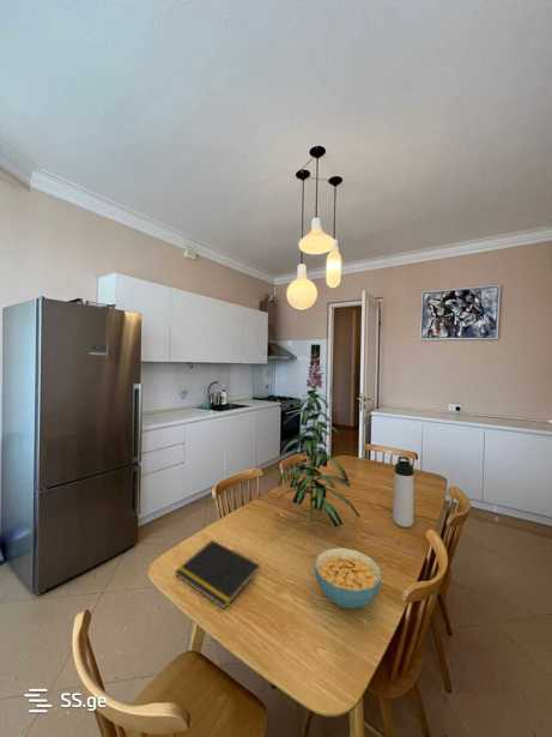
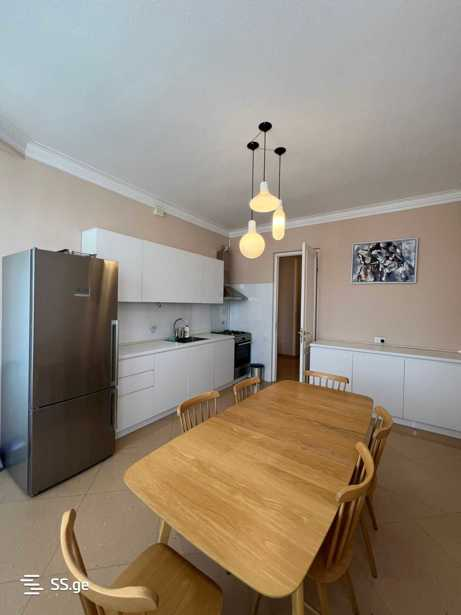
- thermos bottle (404, 490)
- notepad (217, 569)
- cereal bowl (346, 582)
- plant (316, 434)
